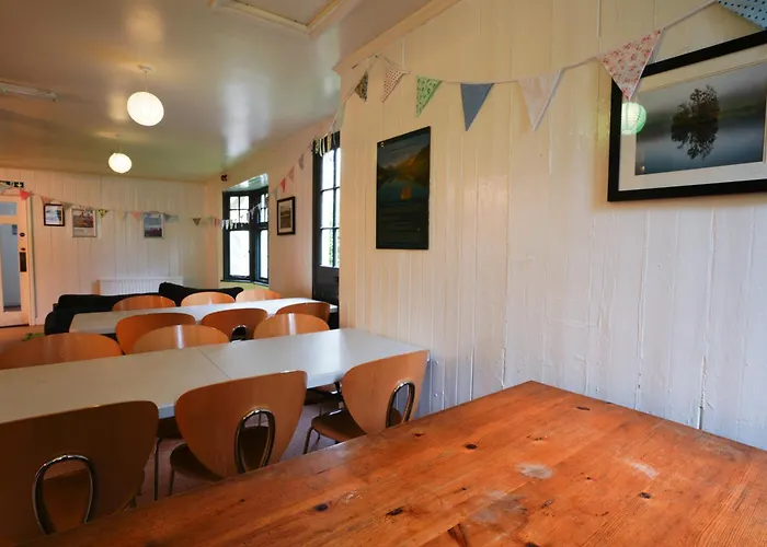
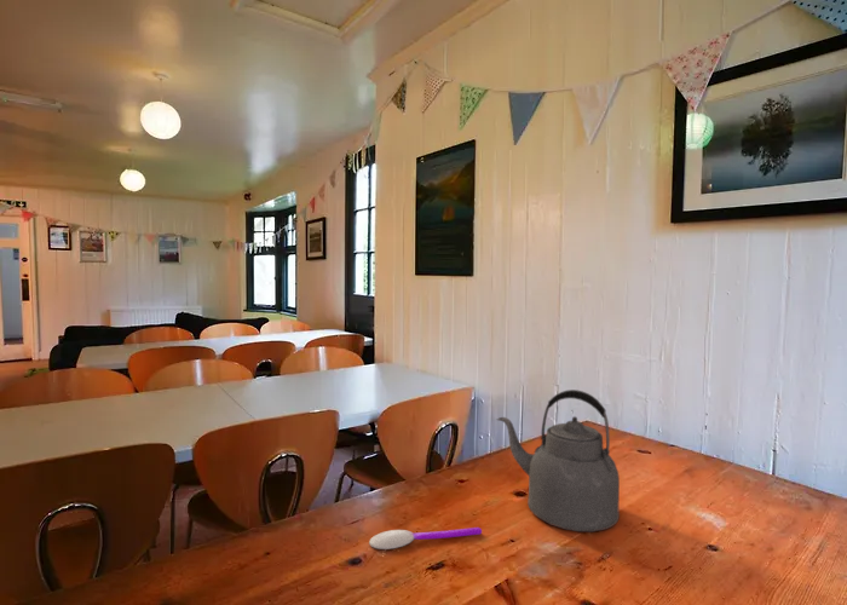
+ kettle (553, 446)
+ spoon (426, 535)
